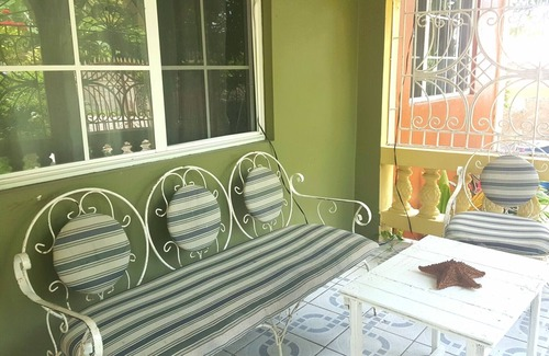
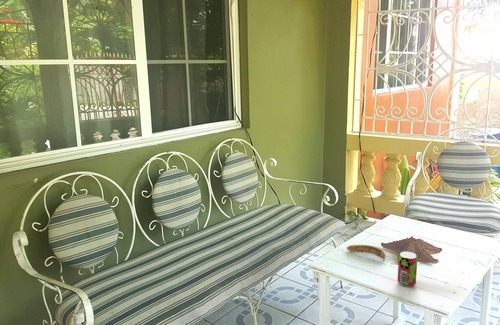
+ banana (366, 250)
+ beverage can (407, 268)
